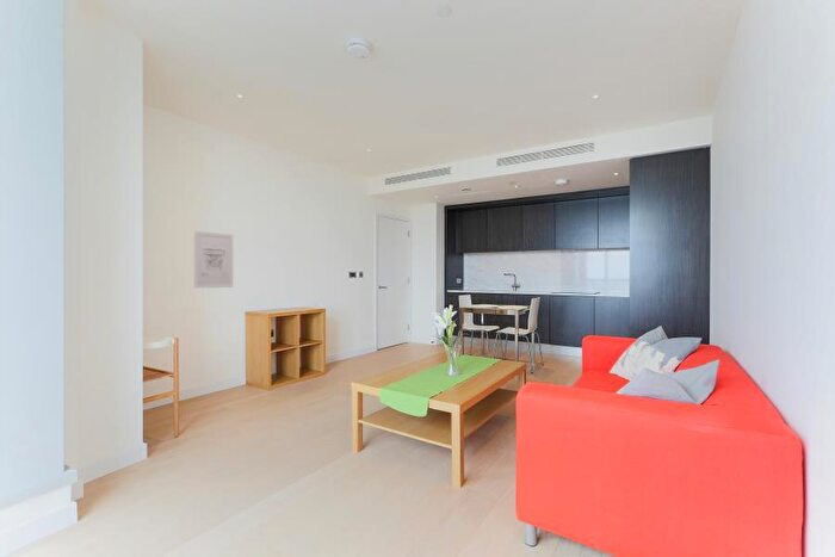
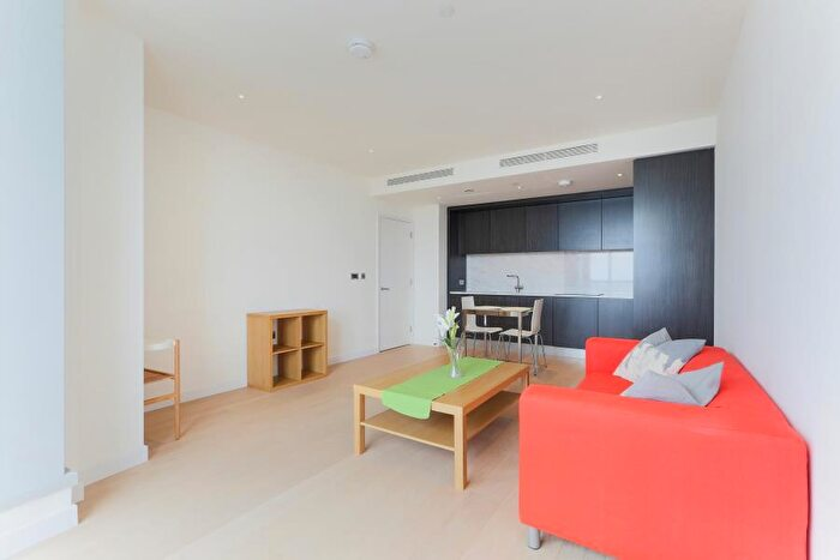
- wall art (214, 260)
